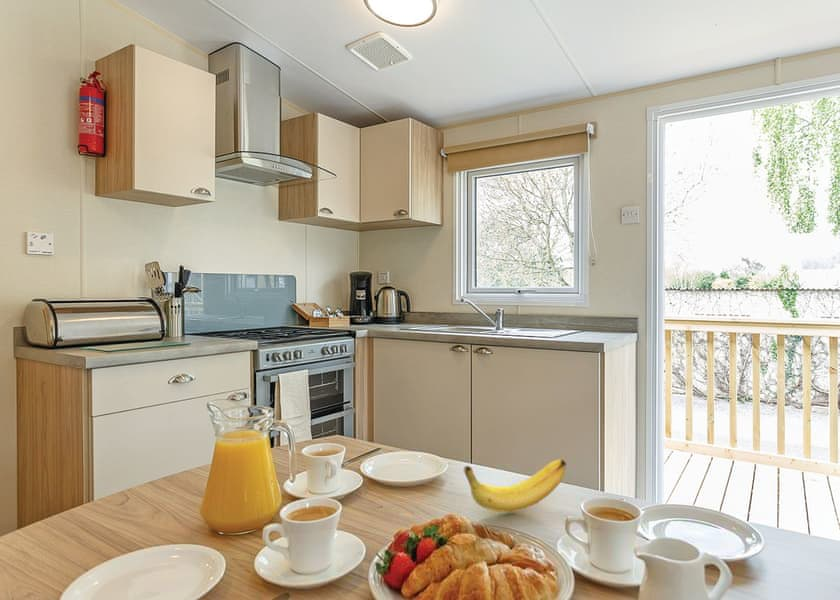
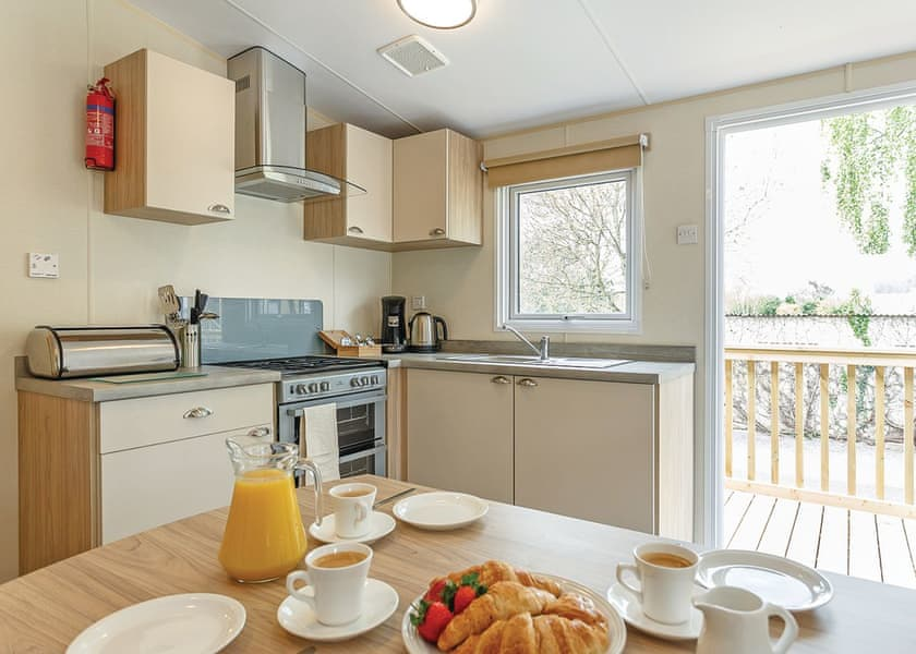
- banana (516, 484)
